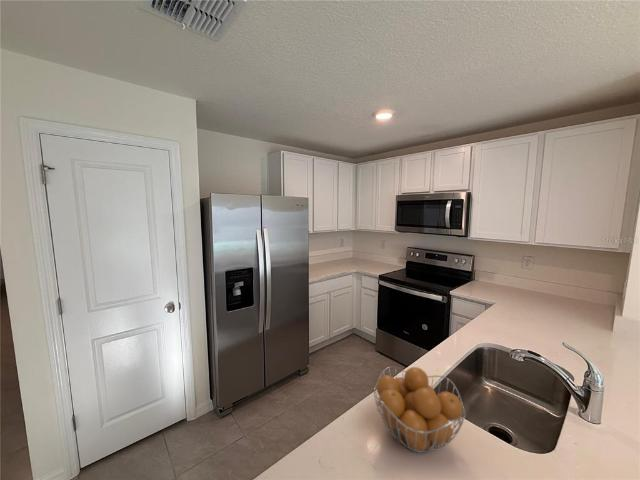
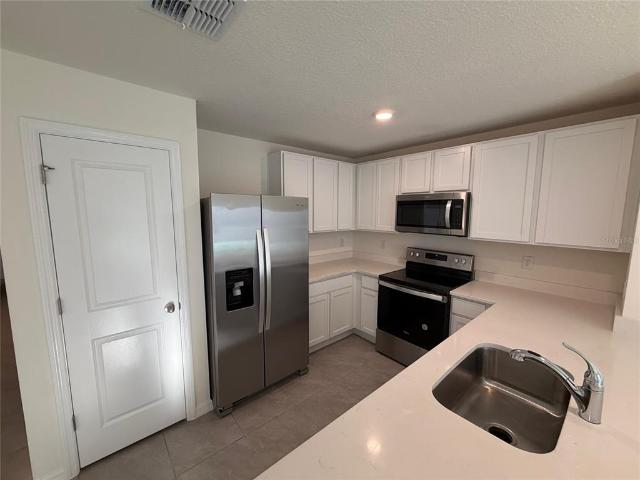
- fruit basket (416, 407)
